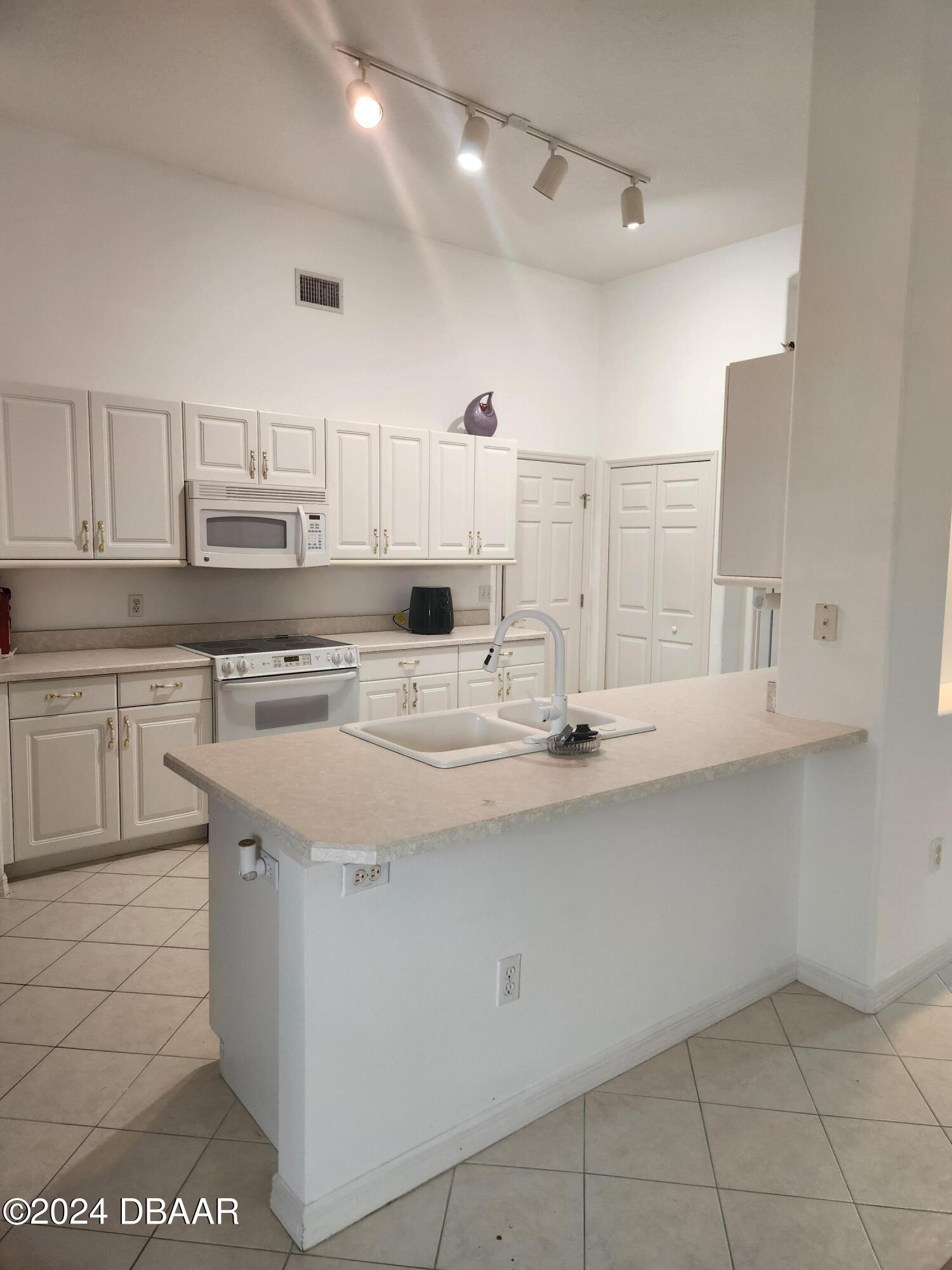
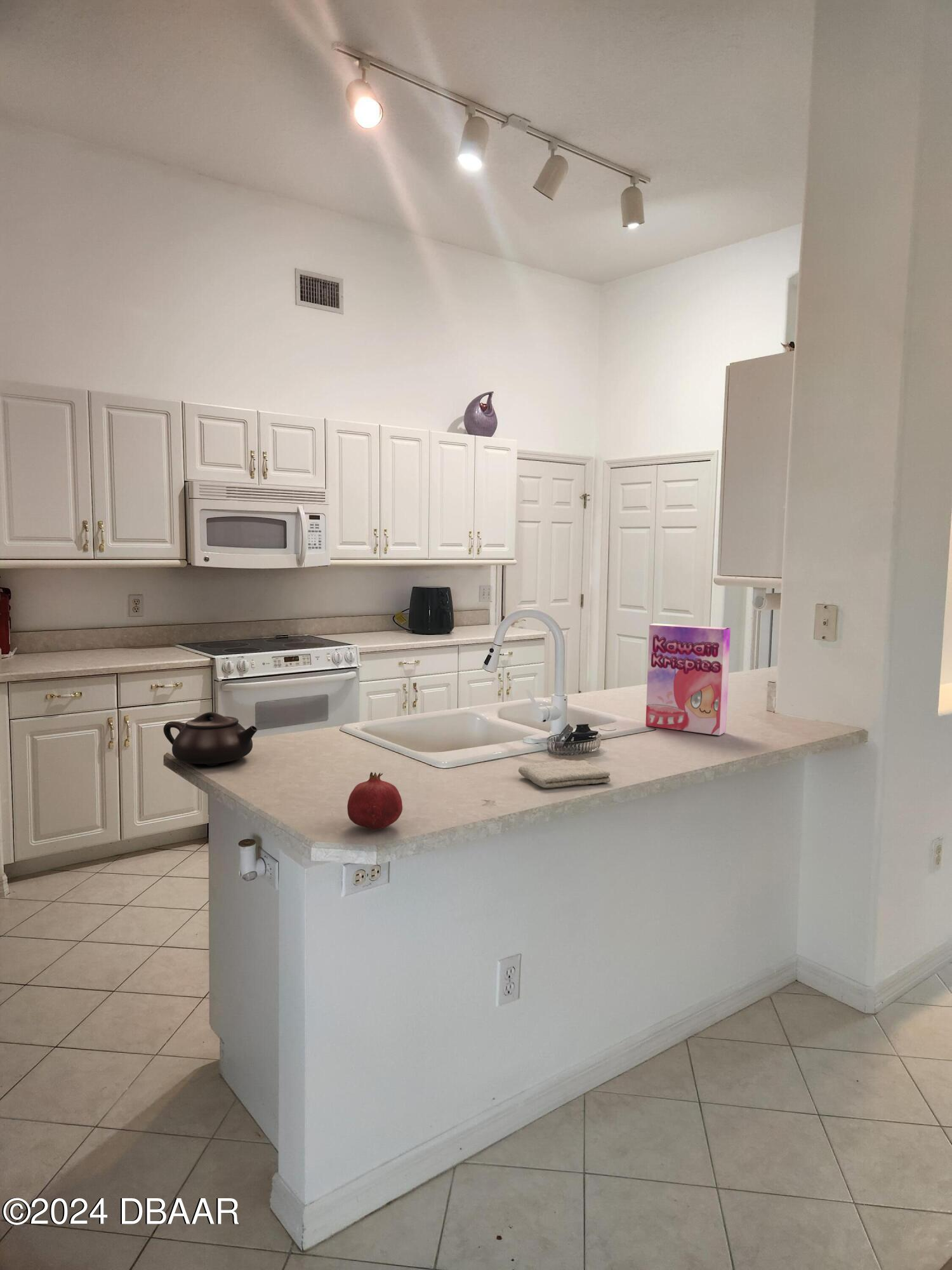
+ washcloth (565, 773)
+ cereal box (687, 677)
+ teapot (211, 735)
+ fruit (374, 799)
